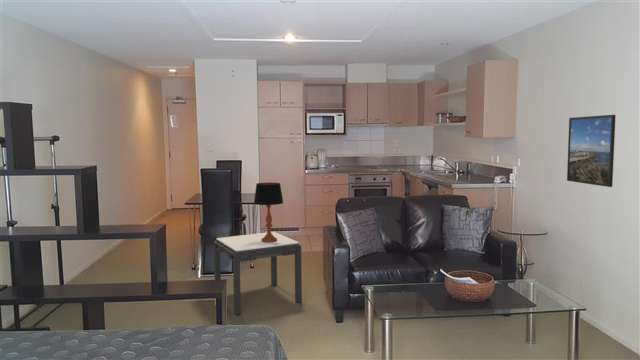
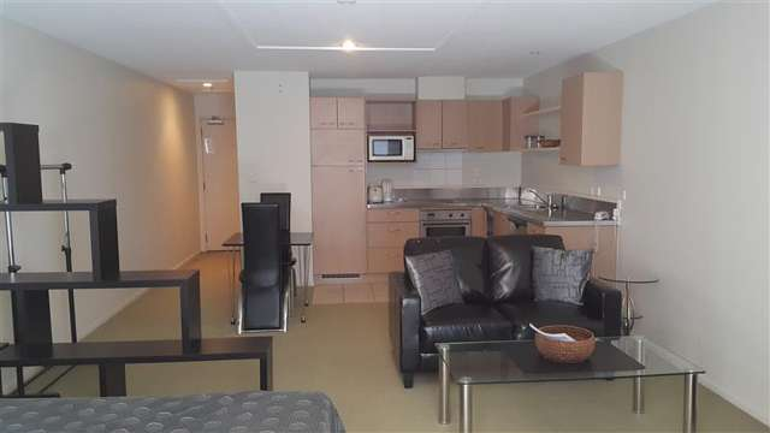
- side table (255, 259)
- table lamp (268, 212)
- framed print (589, 150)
